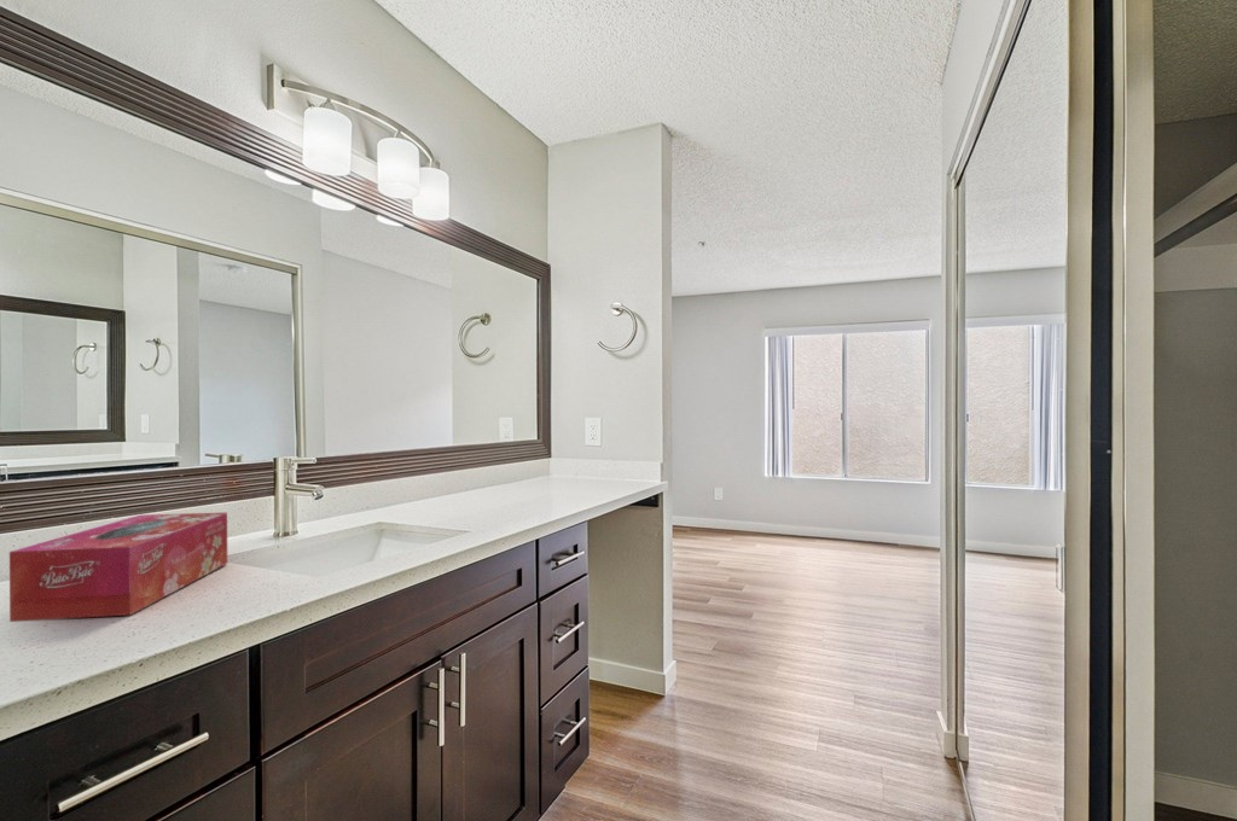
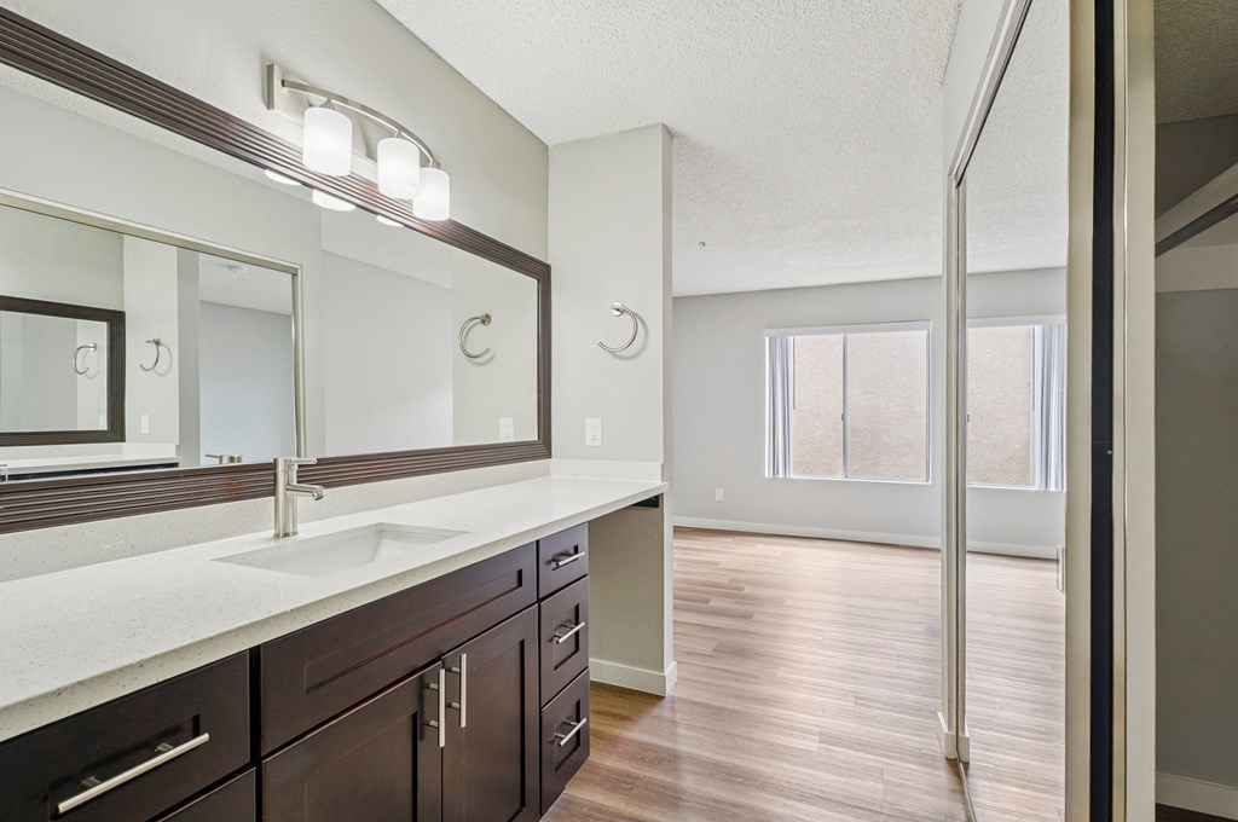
- tissue box (135, 558)
